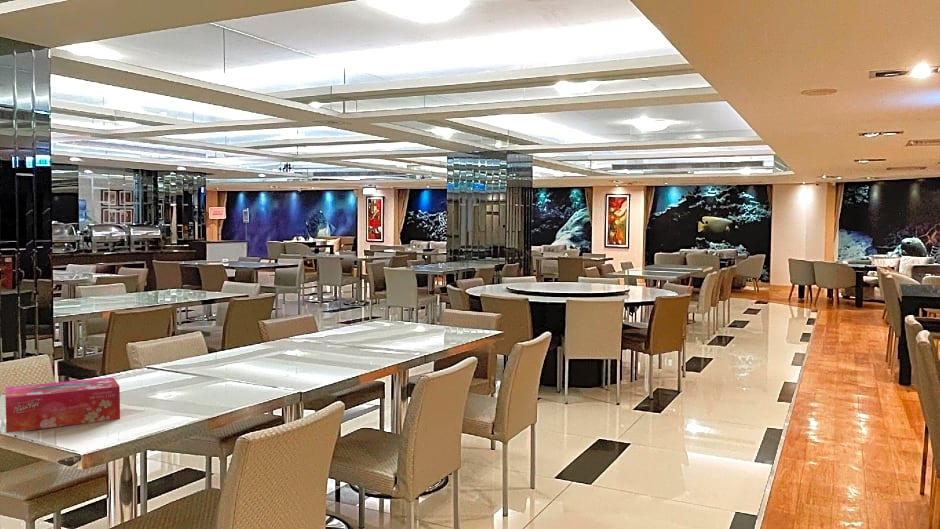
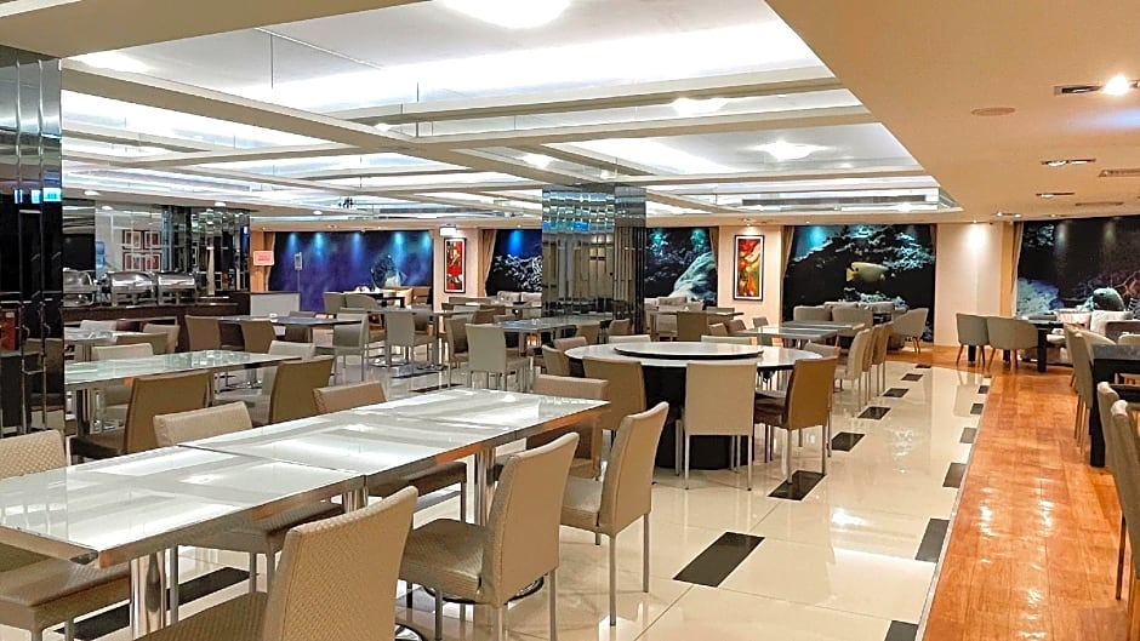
- tissue box (63, 403)
